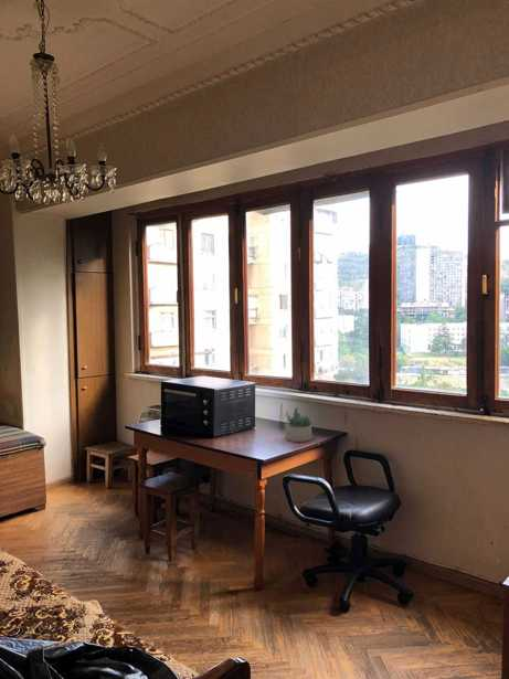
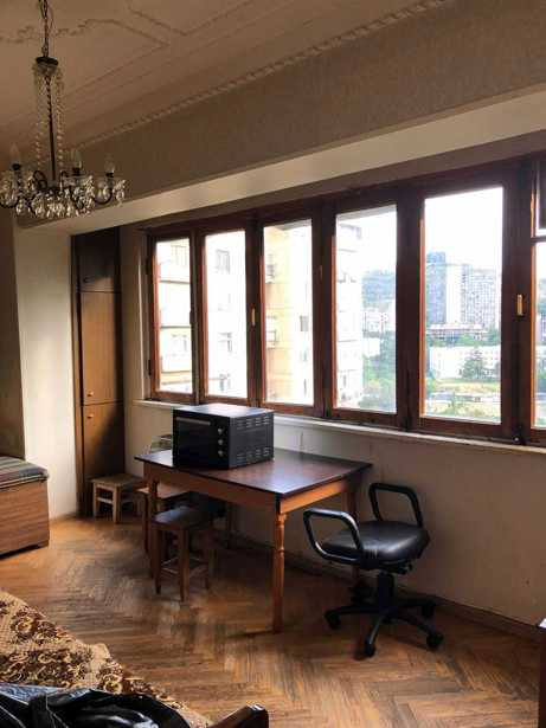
- succulent plant (298, 422)
